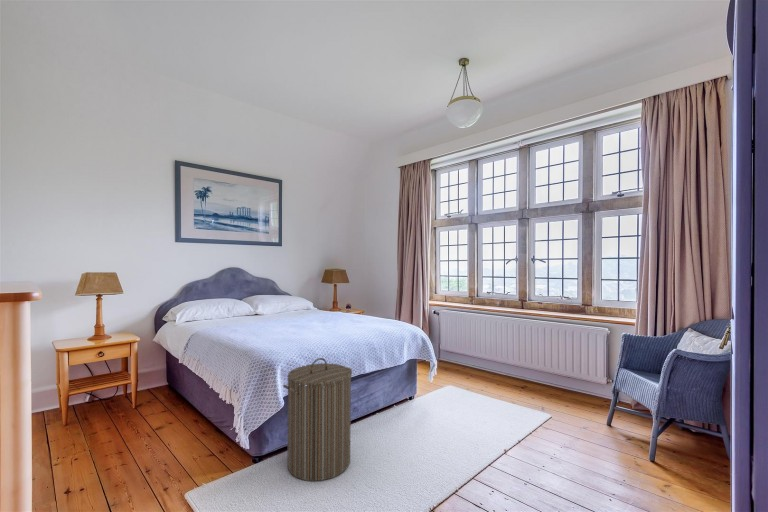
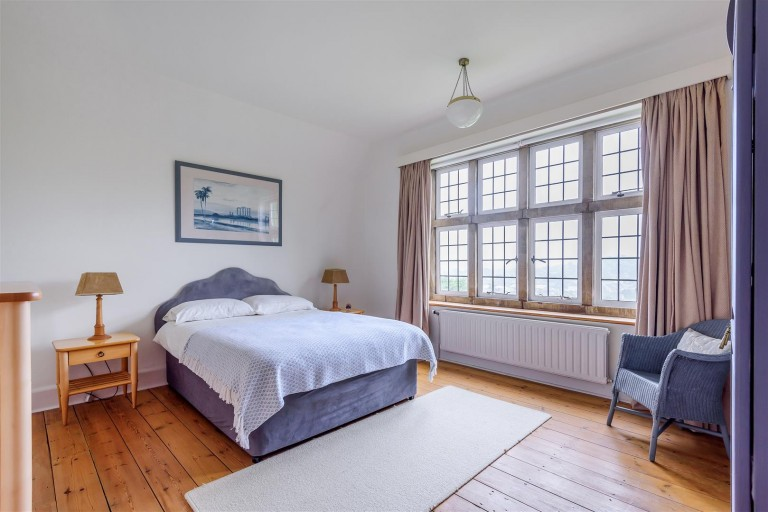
- laundry hamper (319, 410)
